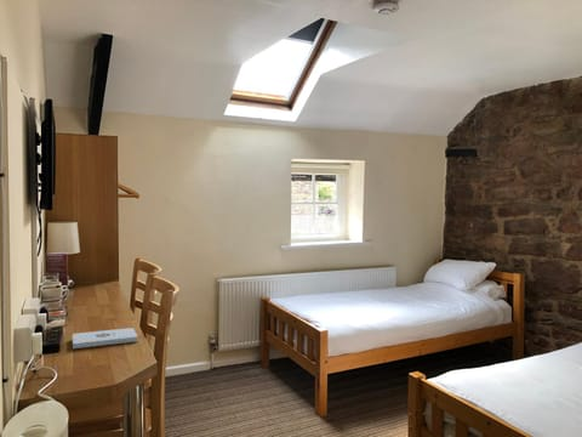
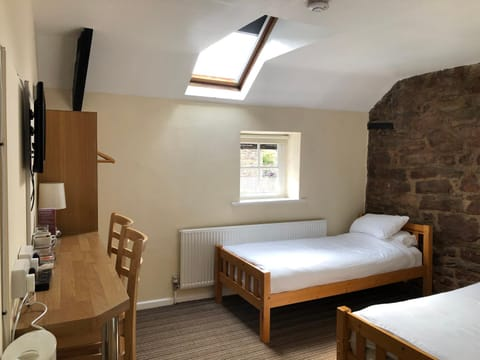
- notepad (104, 337)
